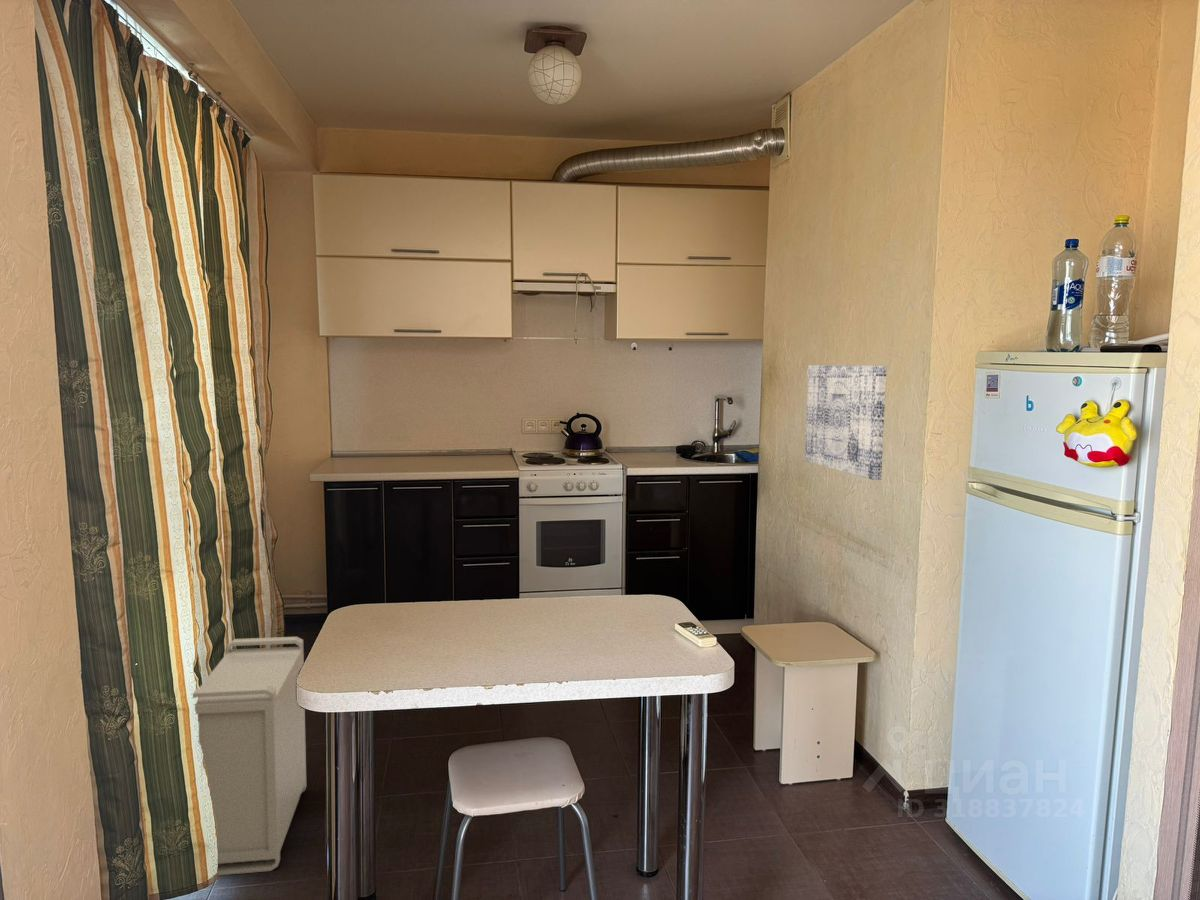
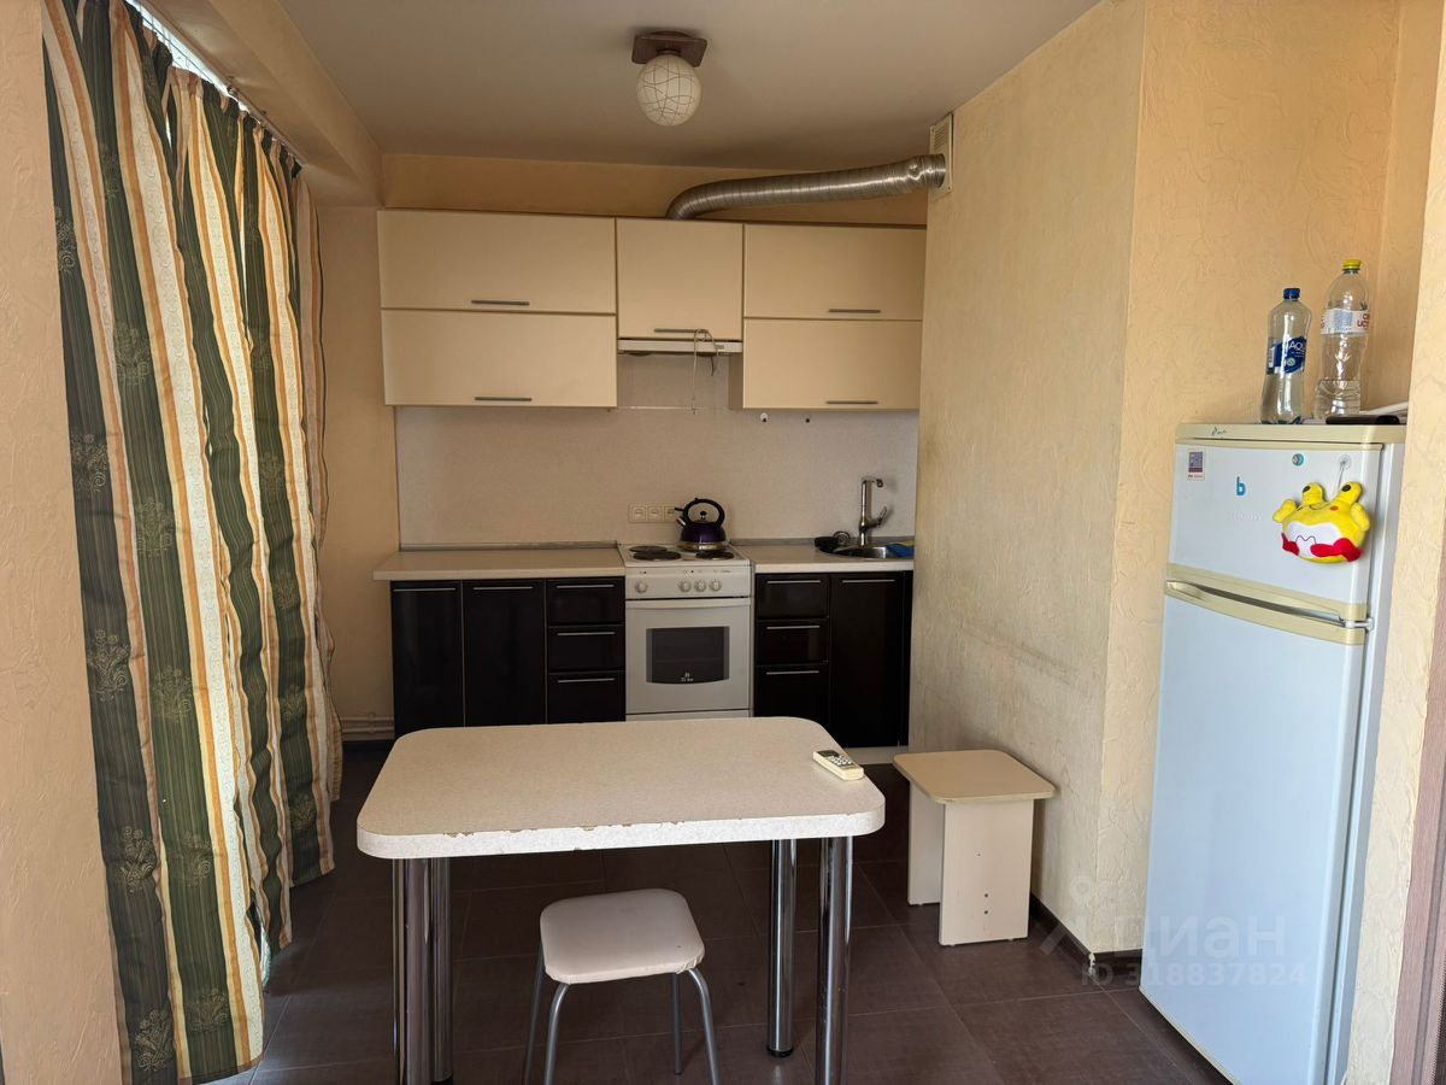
- wall art (842, 417)
- storage bin (252, 746)
